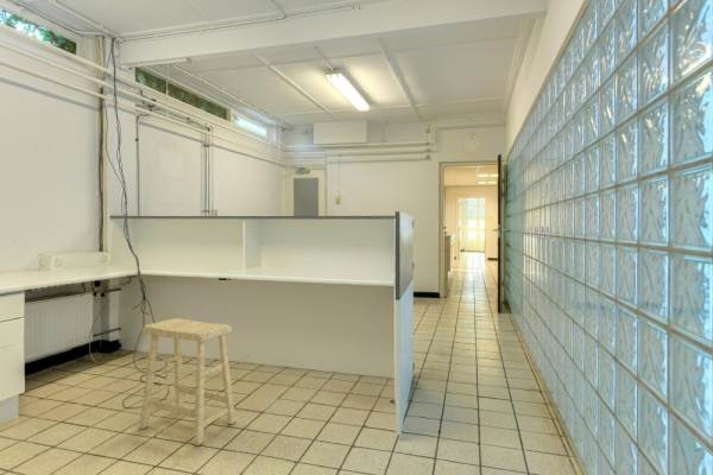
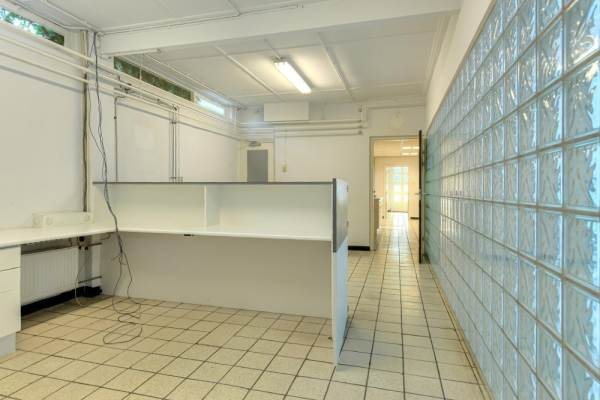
- stool (182, 374)
